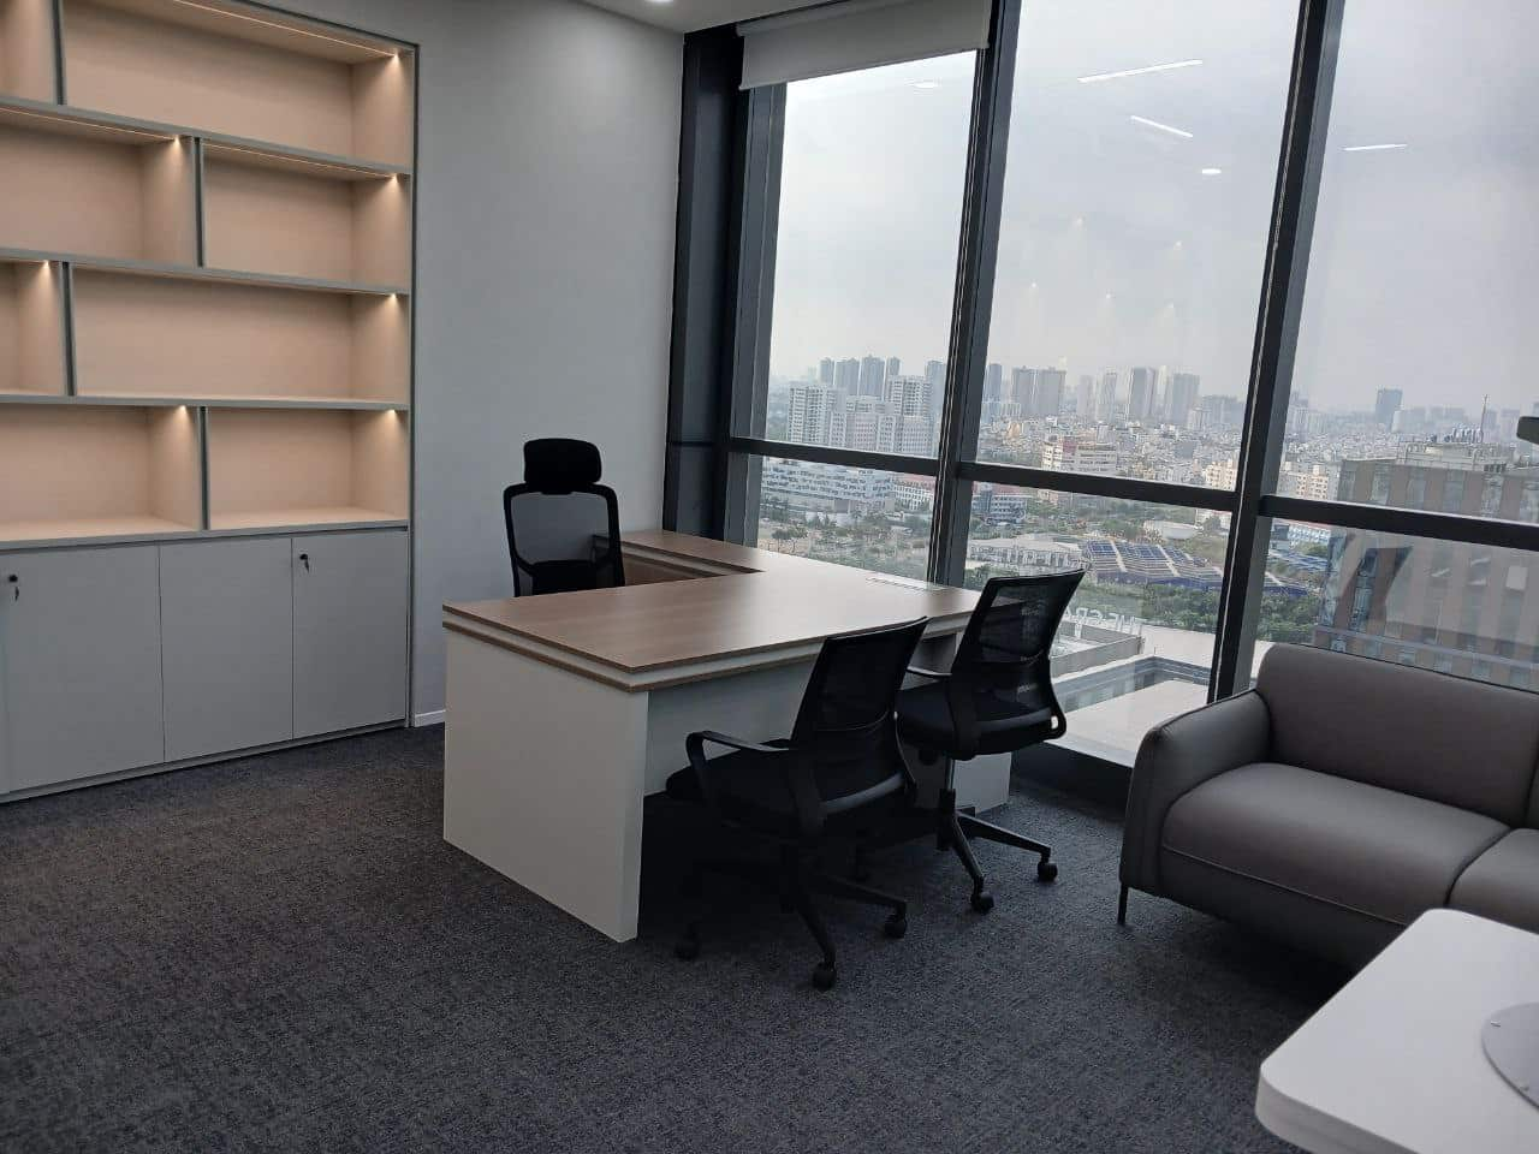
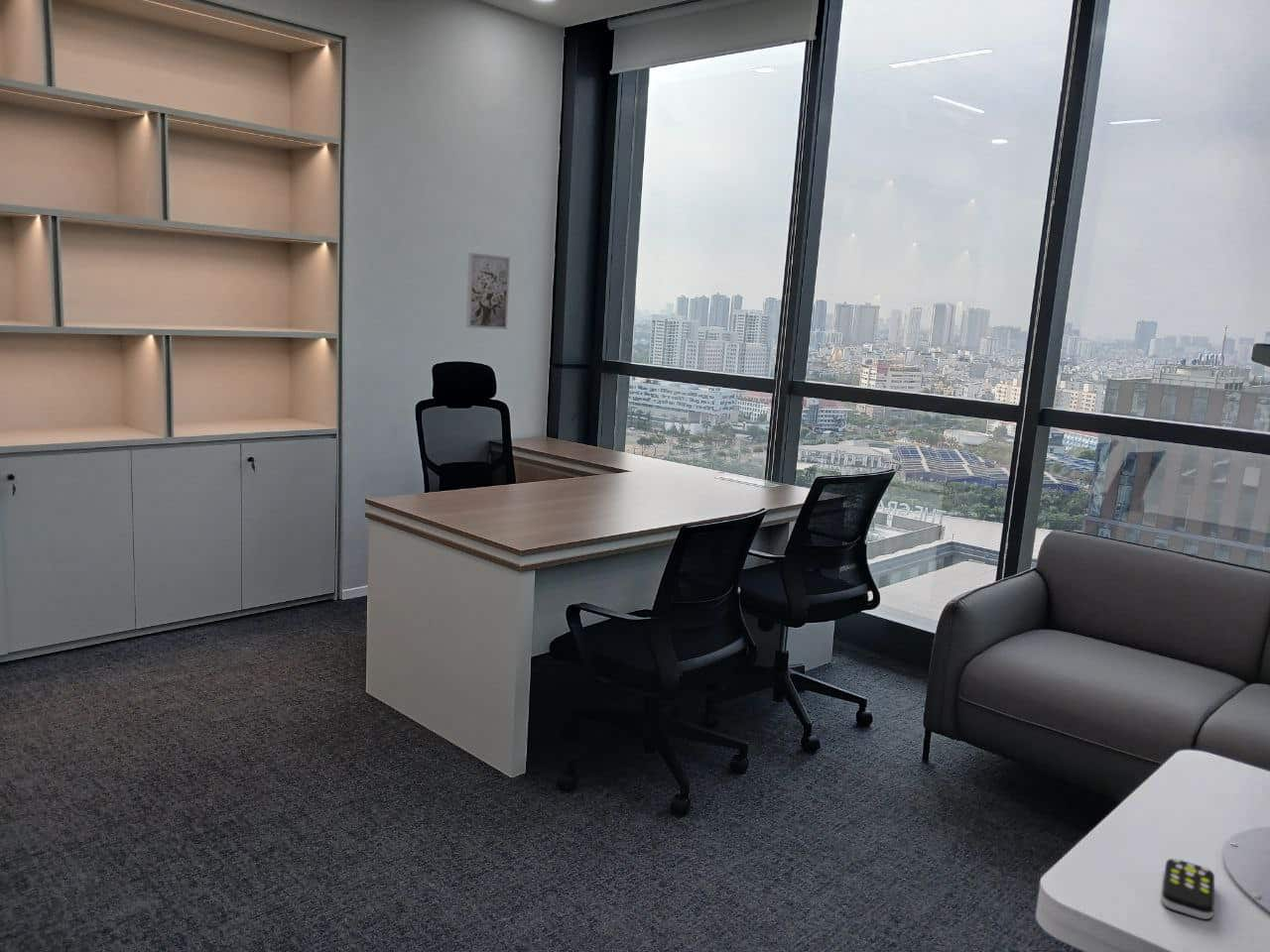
+ wall art (488, 292)
+ remote control (1189, 887)
